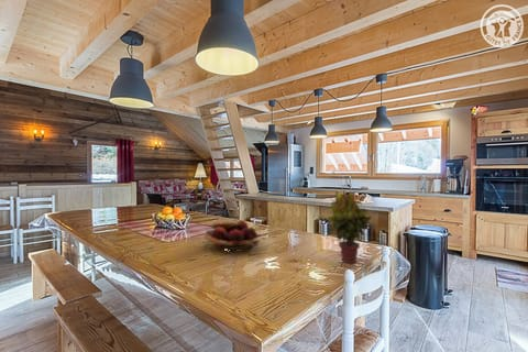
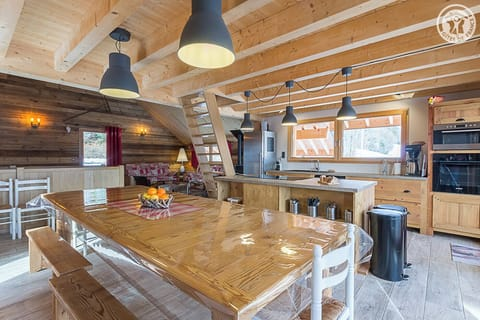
- potted plant (348, 224)
- fruit basket (232, 233)
